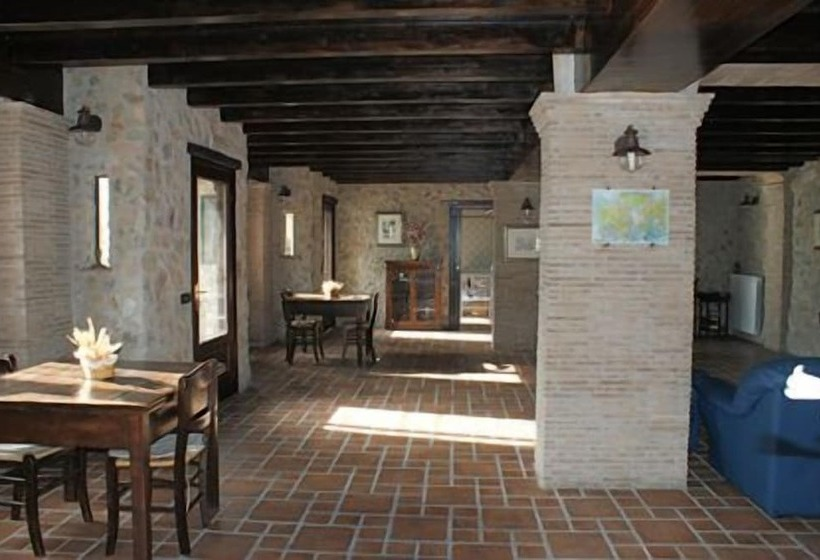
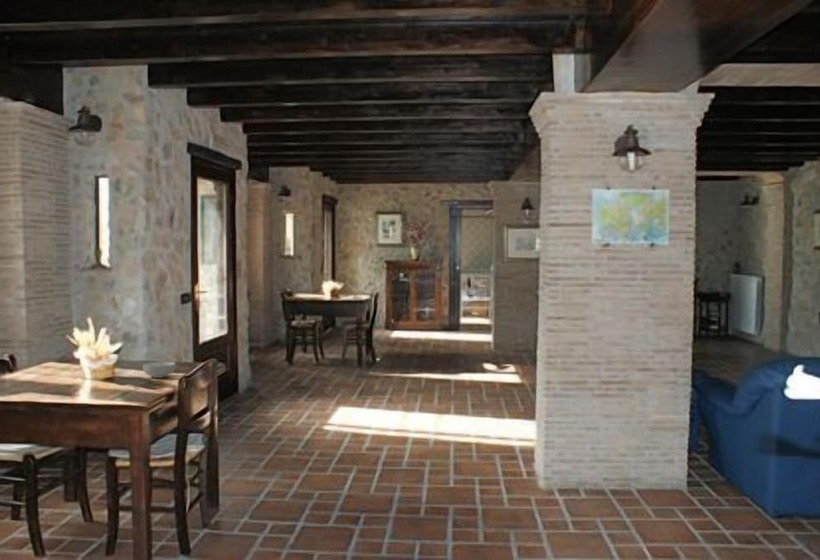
+ cereal bowl (159, 370)
